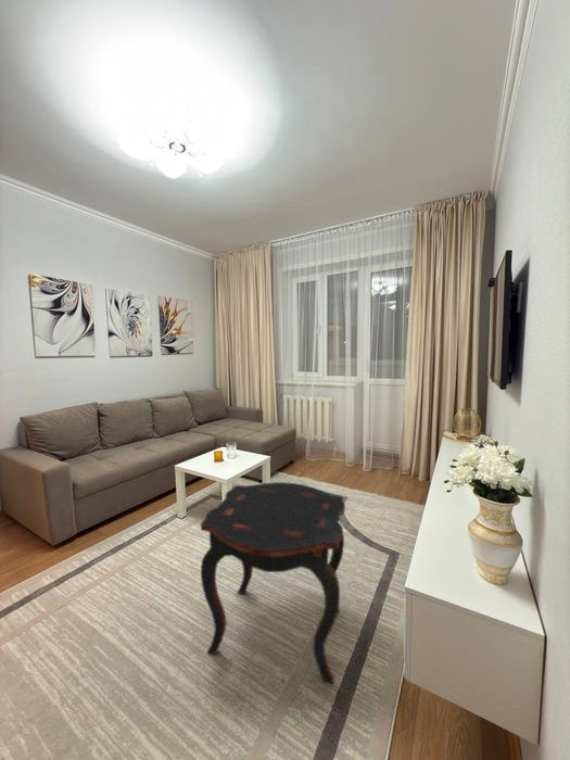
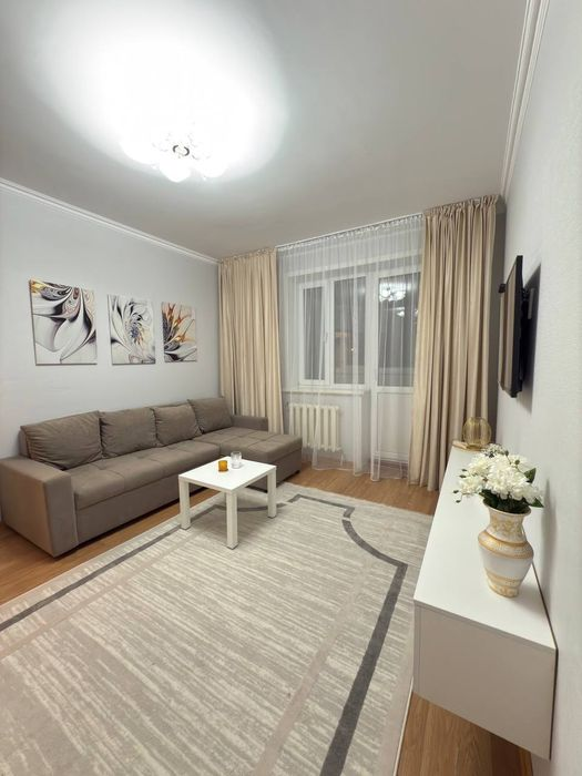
- side table (278, 569)
